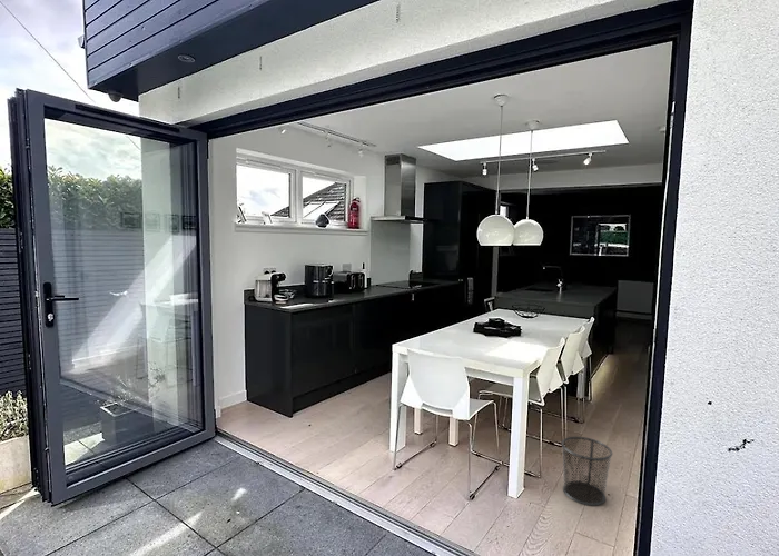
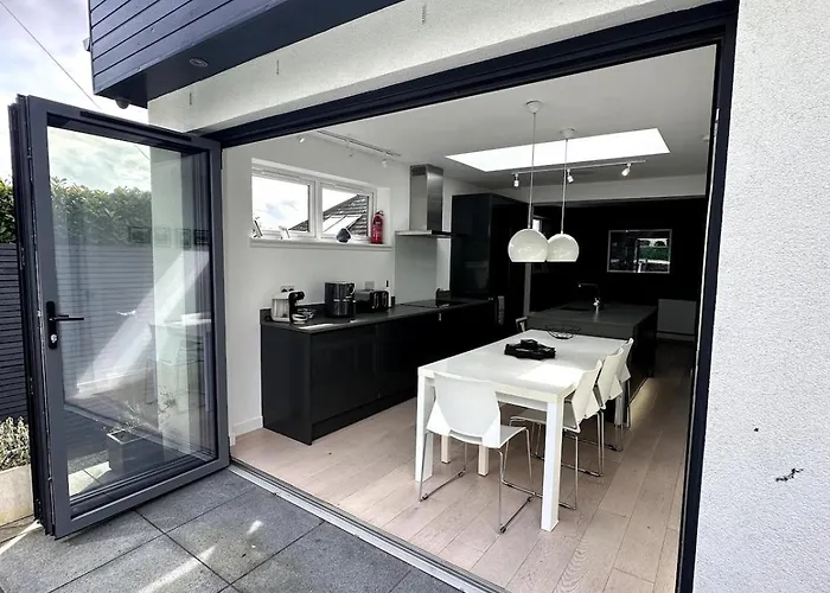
- waste bin (584, 469)
